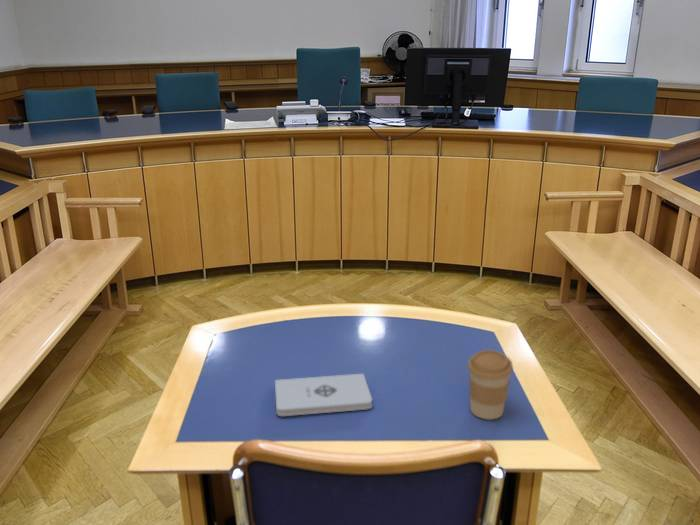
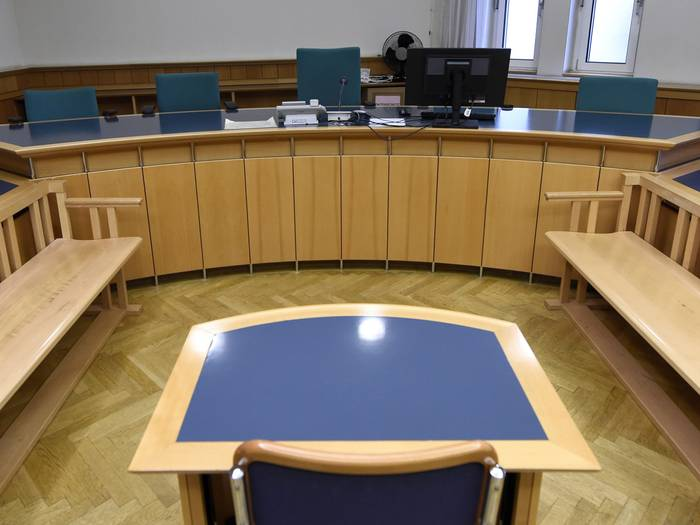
- notepad (322, 393)
- coffee cup (488, 384)
